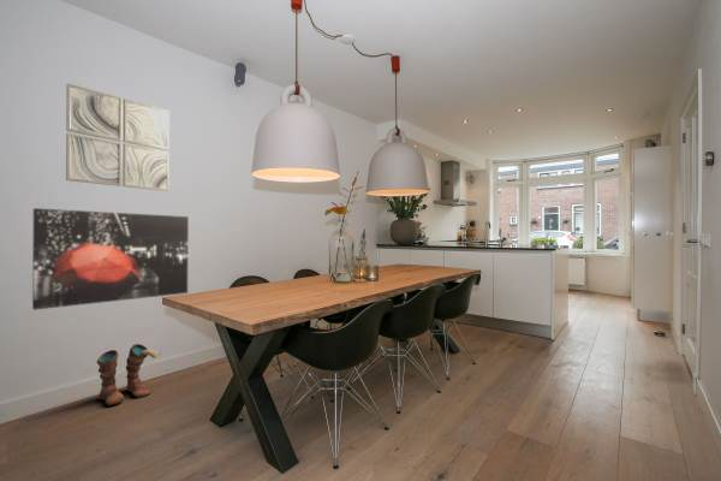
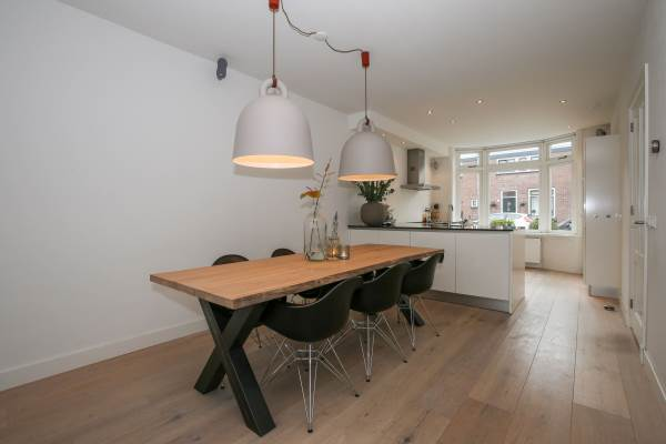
- wall art (120, 143)
- boots (130, 370)
- wall art (120, 256)
